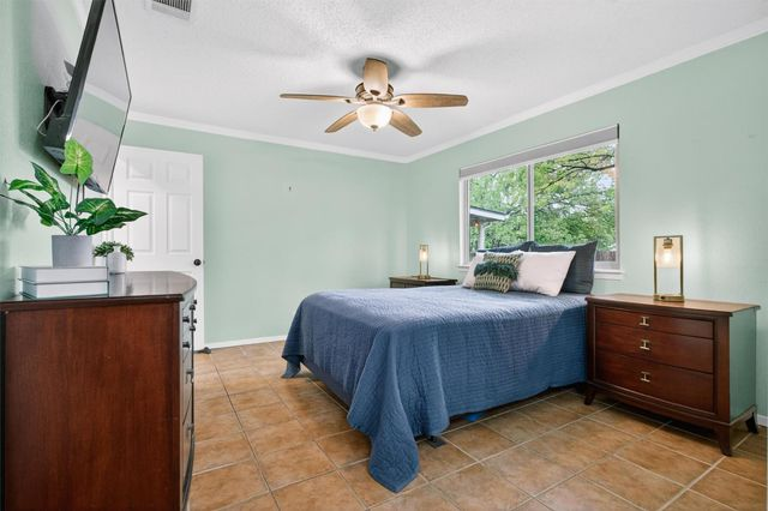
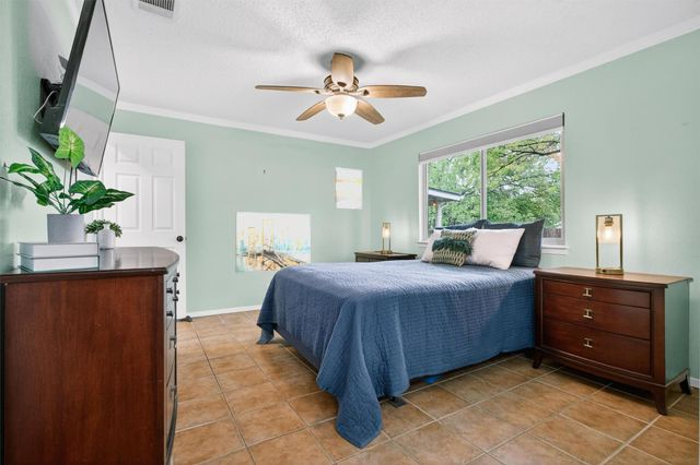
+ wall art (349, 189)
+ wall art (275, 241)
